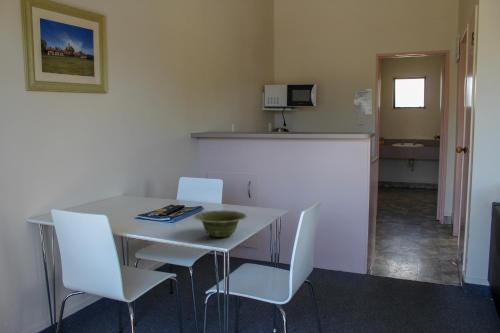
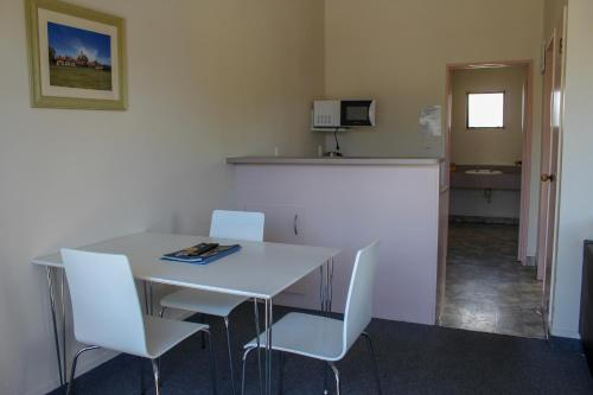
- dish (220, 225)
